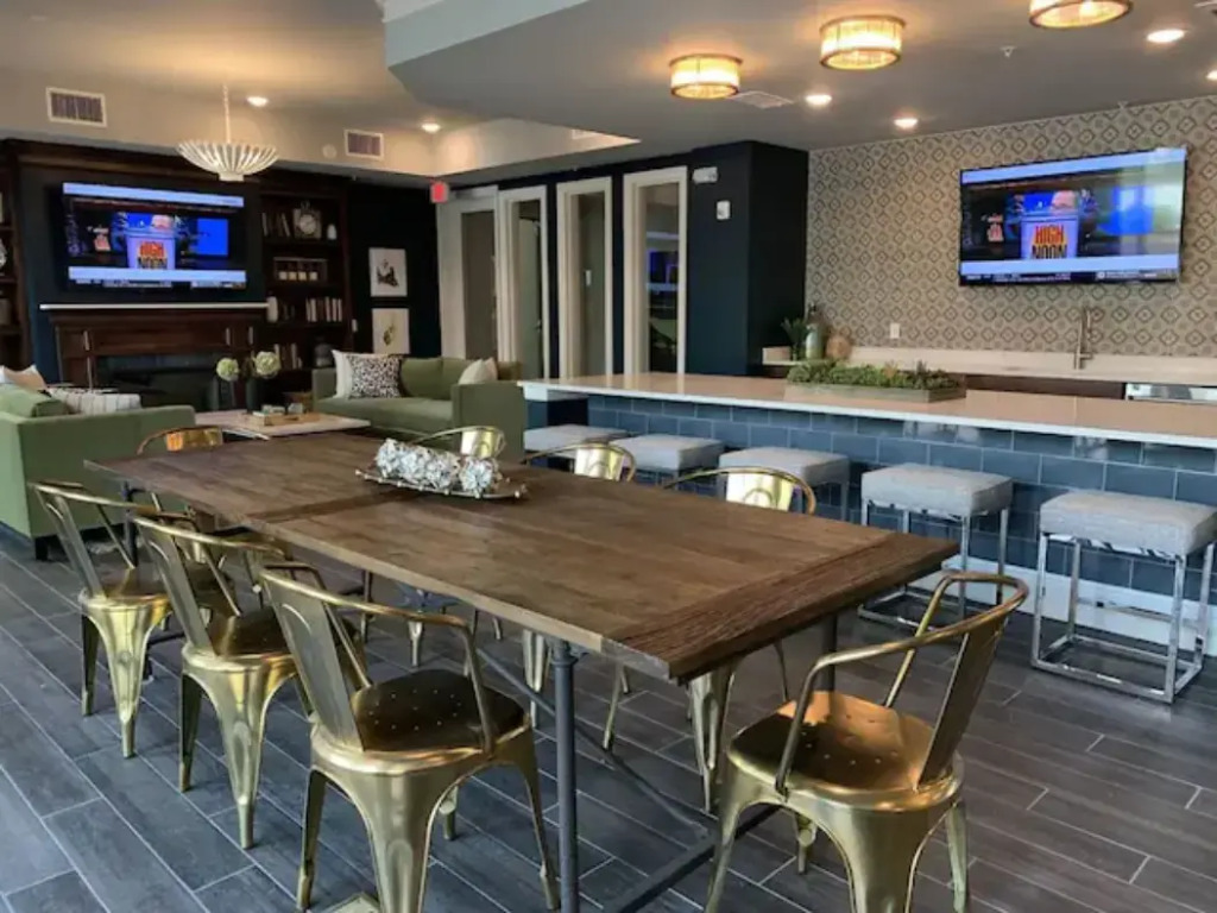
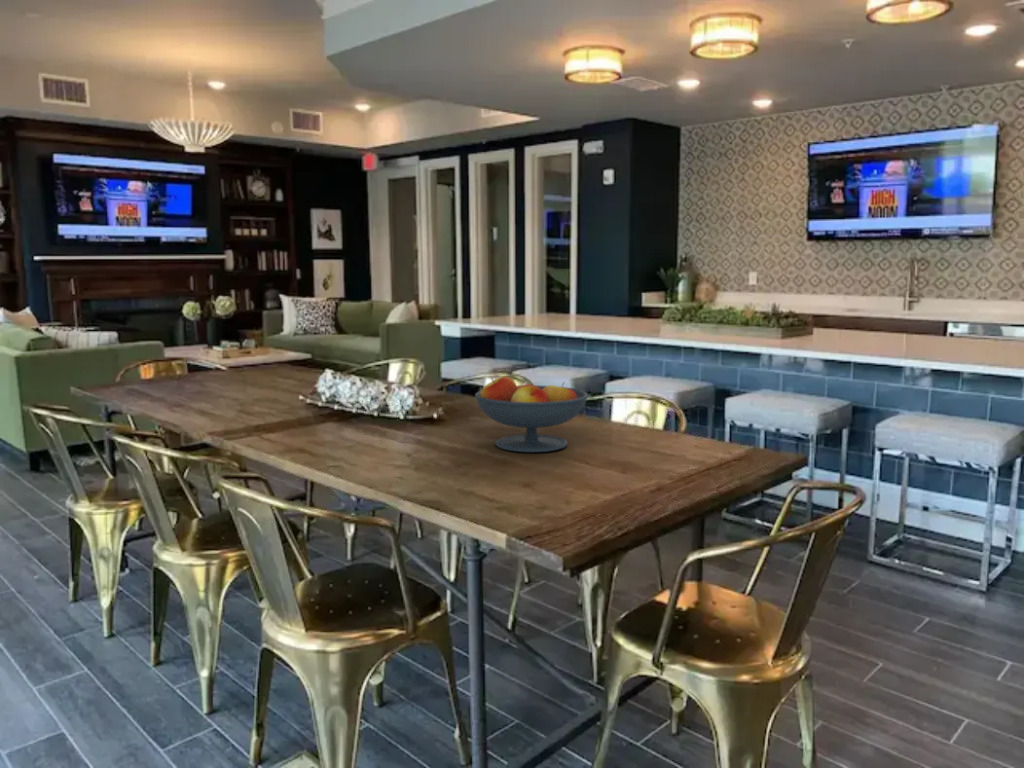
+ fruit bowl (531, 410)
